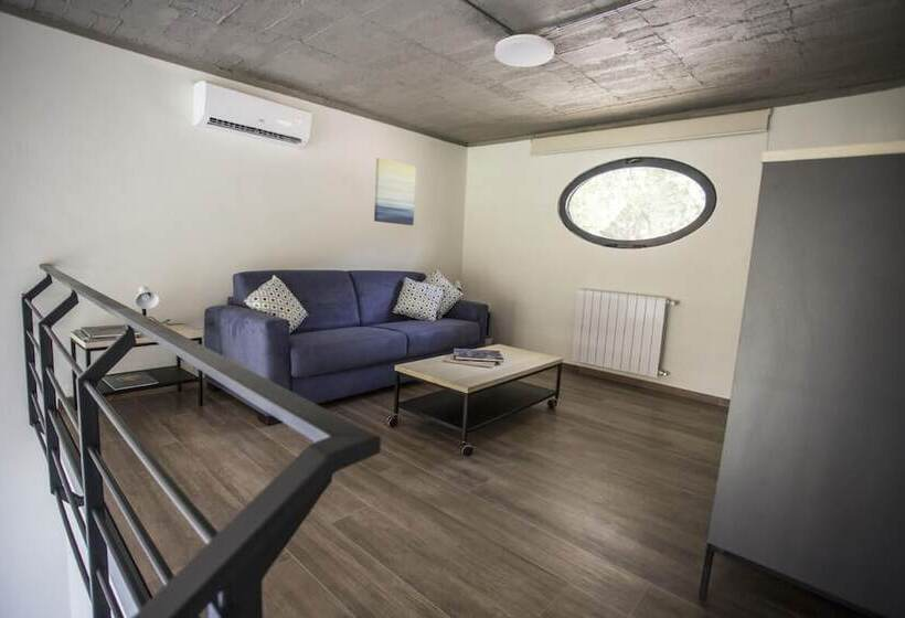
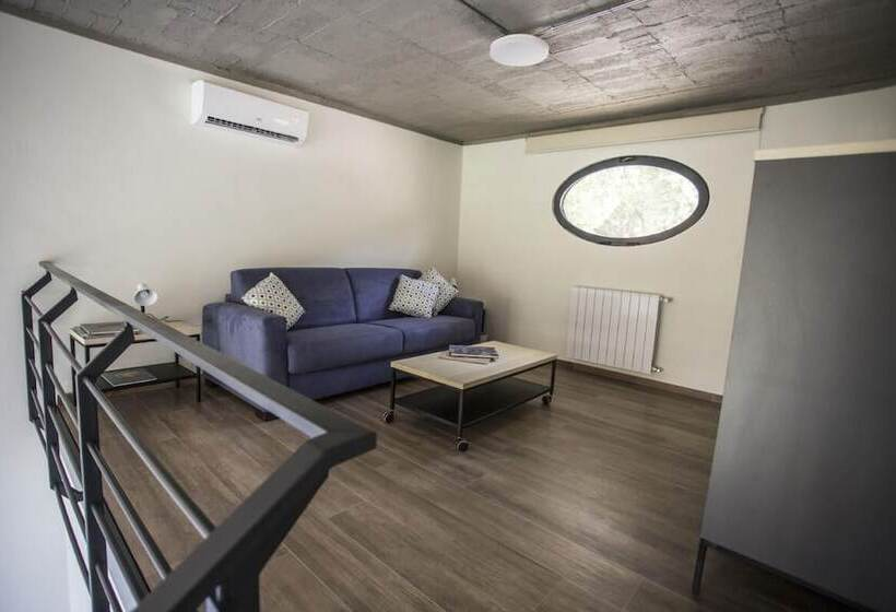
- wall art (395, 193)
